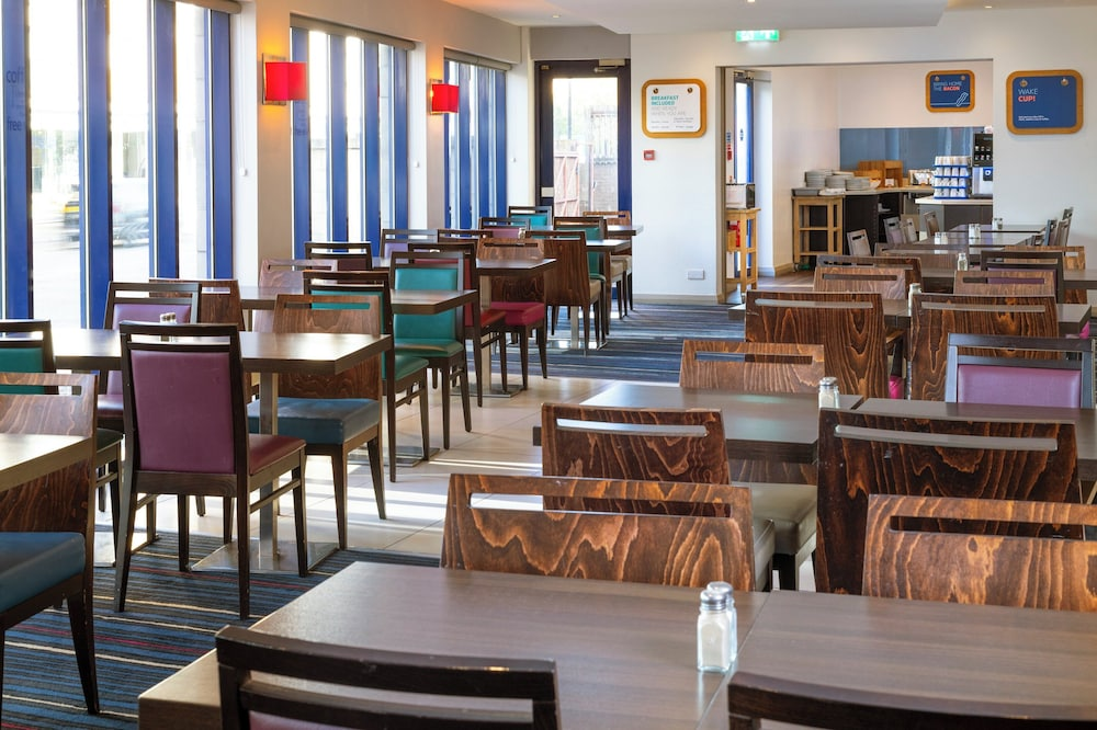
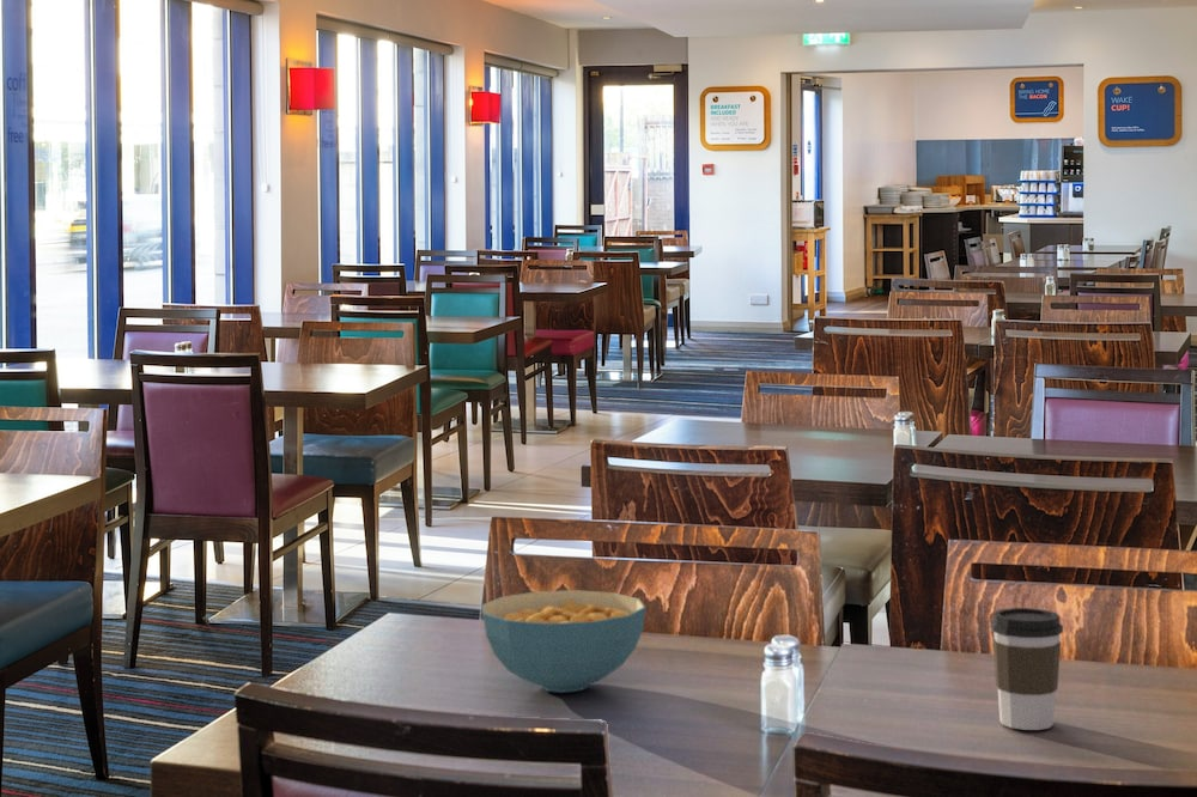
+ coffee cup (1026, 668)
+ cereal bowl (563, 645)
